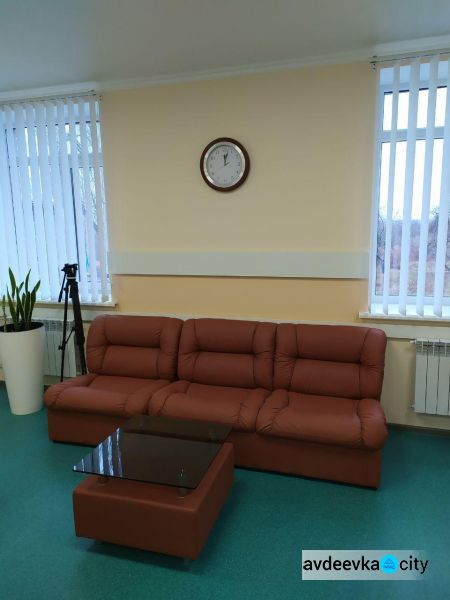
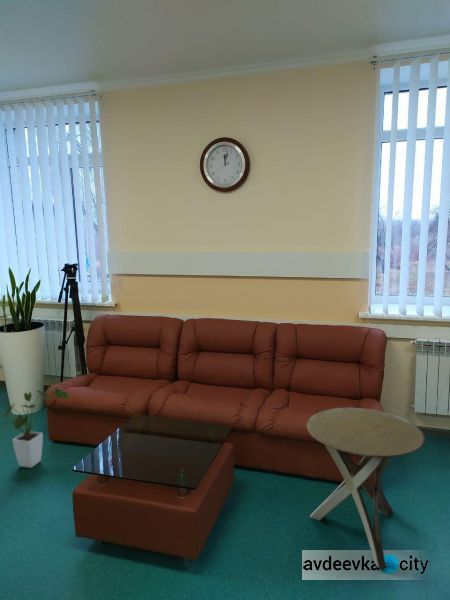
+ side table (362, 479)
+ house plant (31, 427)
